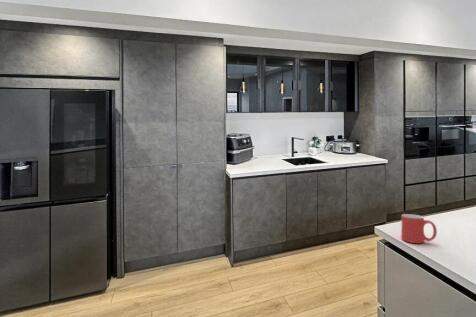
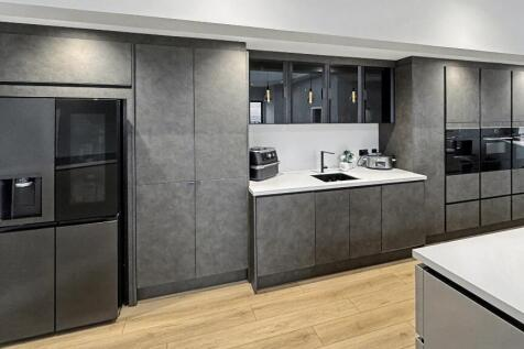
- mug (418, 229)
